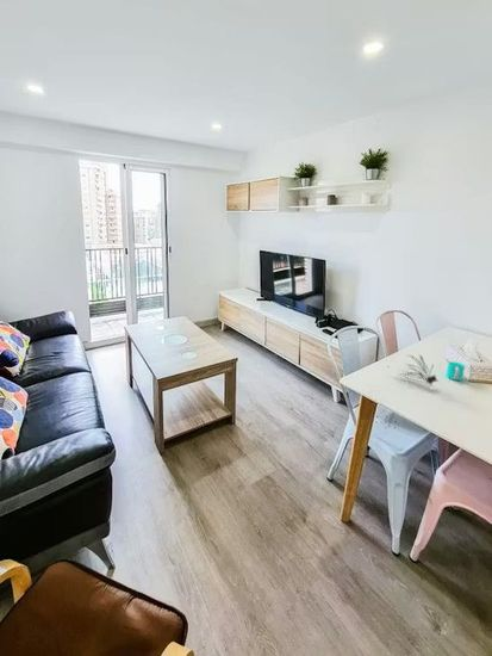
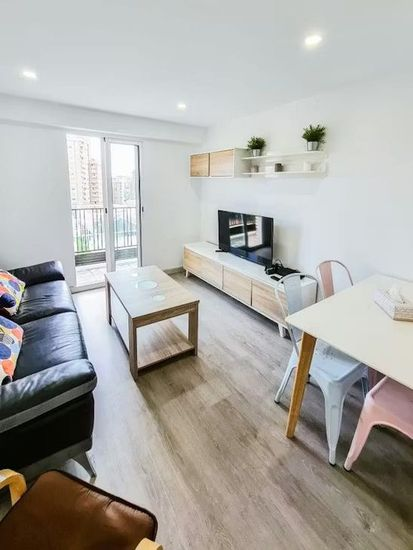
- cup (455, 371)
- plant (411, 369)
